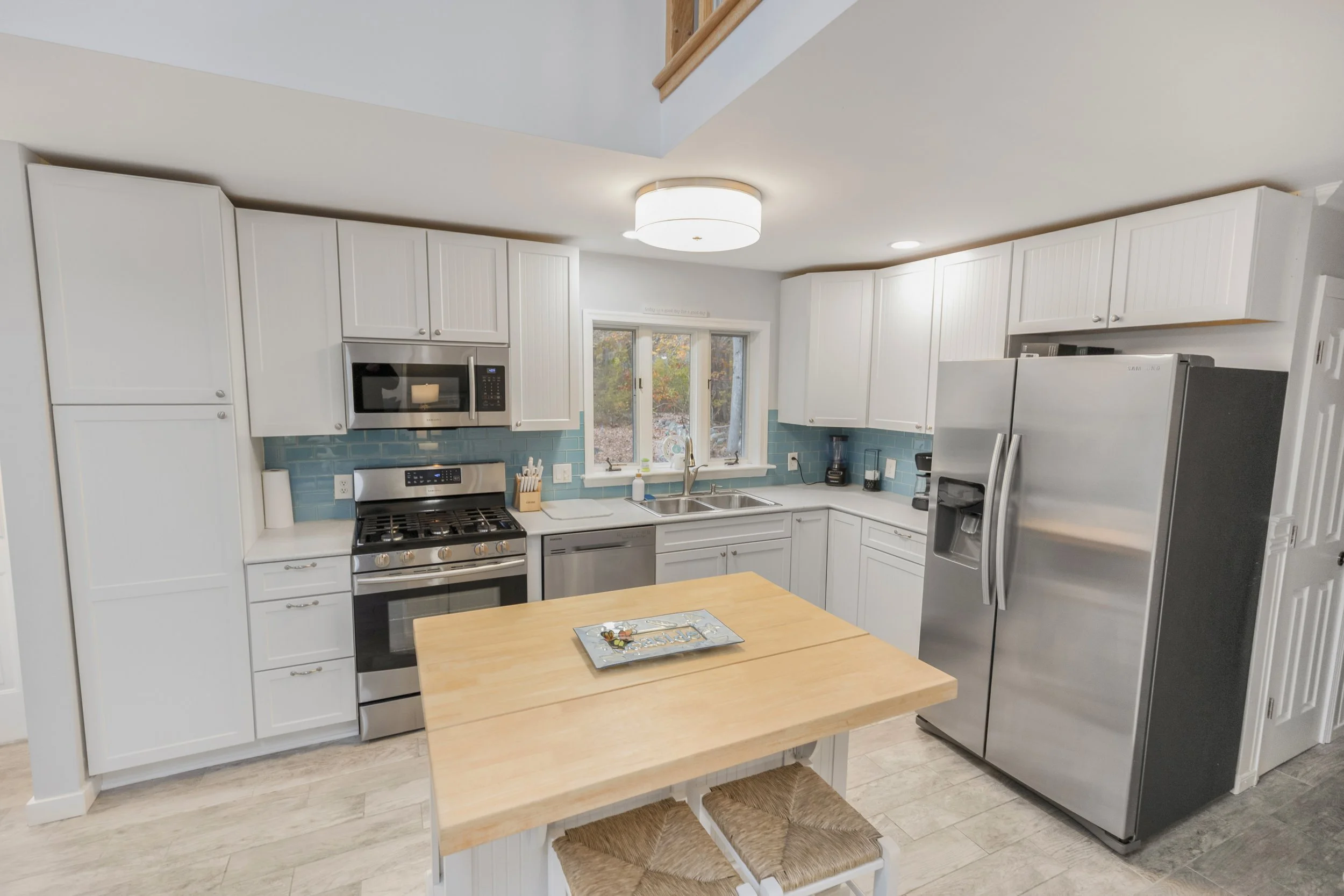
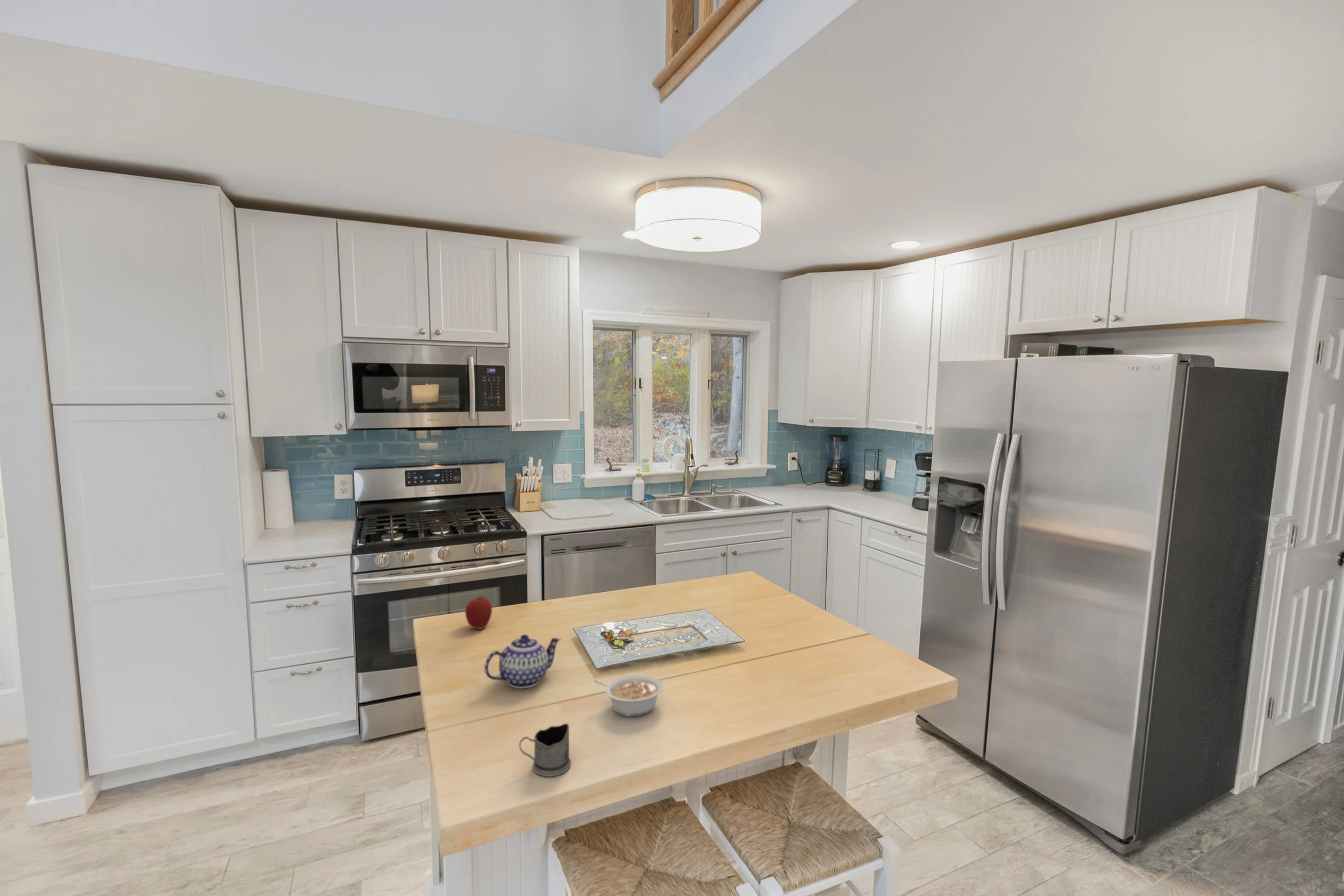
+ teapot (524, 658)
+ fruit (479, 611)
+ legume (632, 696)
+ tea glass holder (545, 747)
